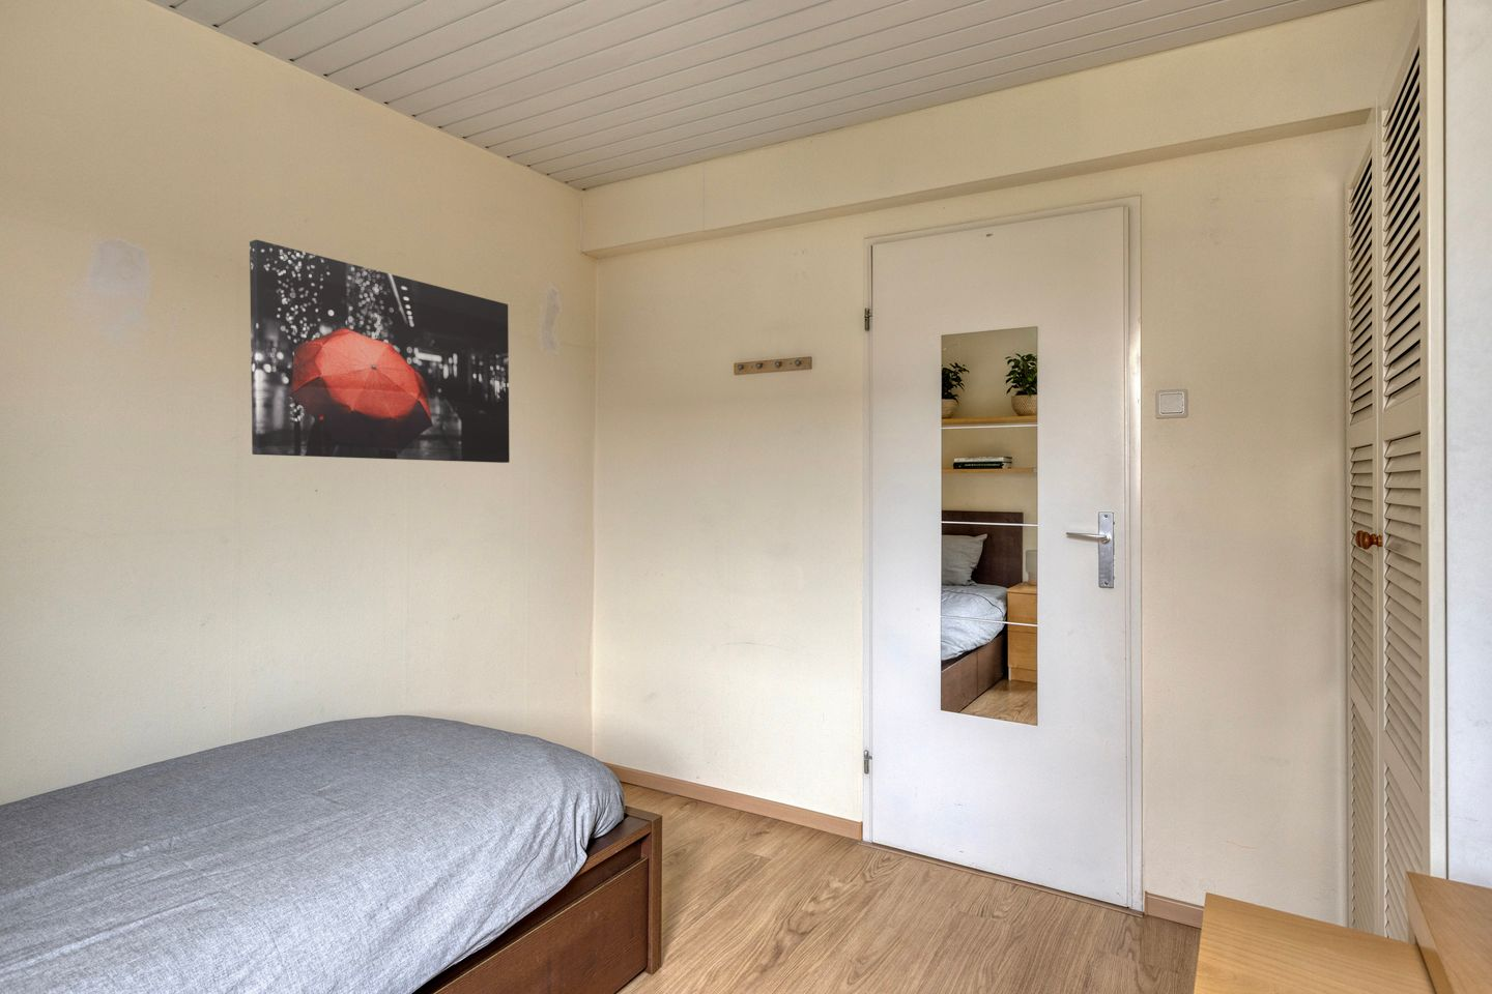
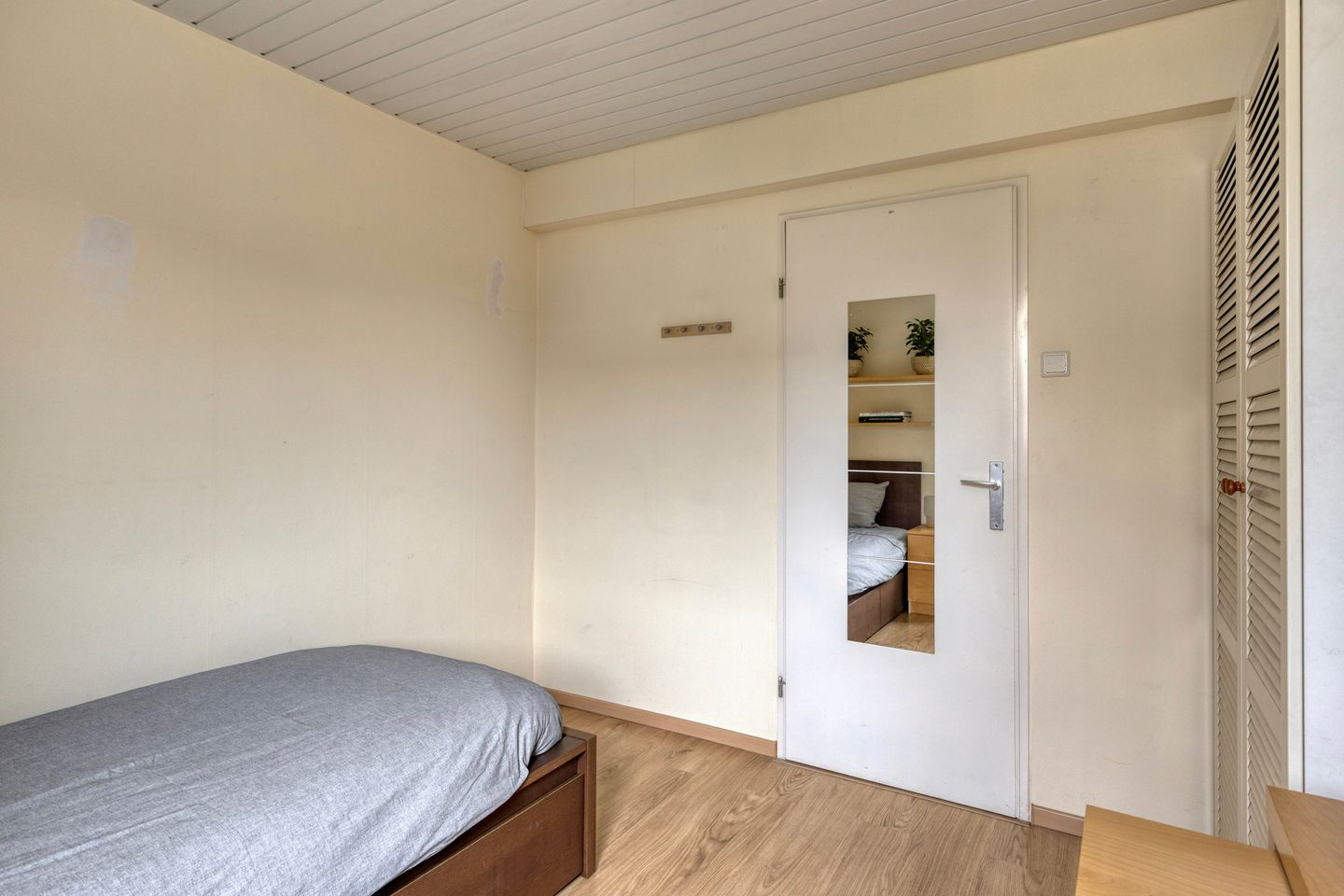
- wall art (397, 367)
